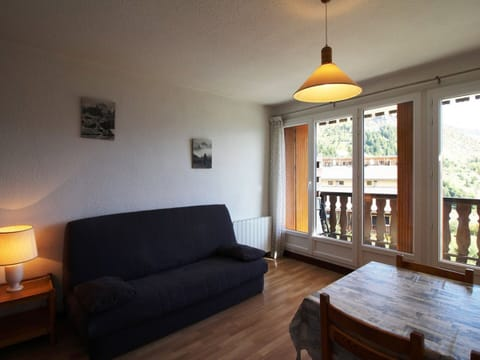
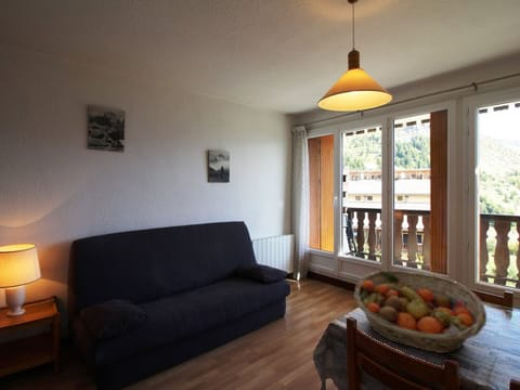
+ fruit basket (413, 307)
